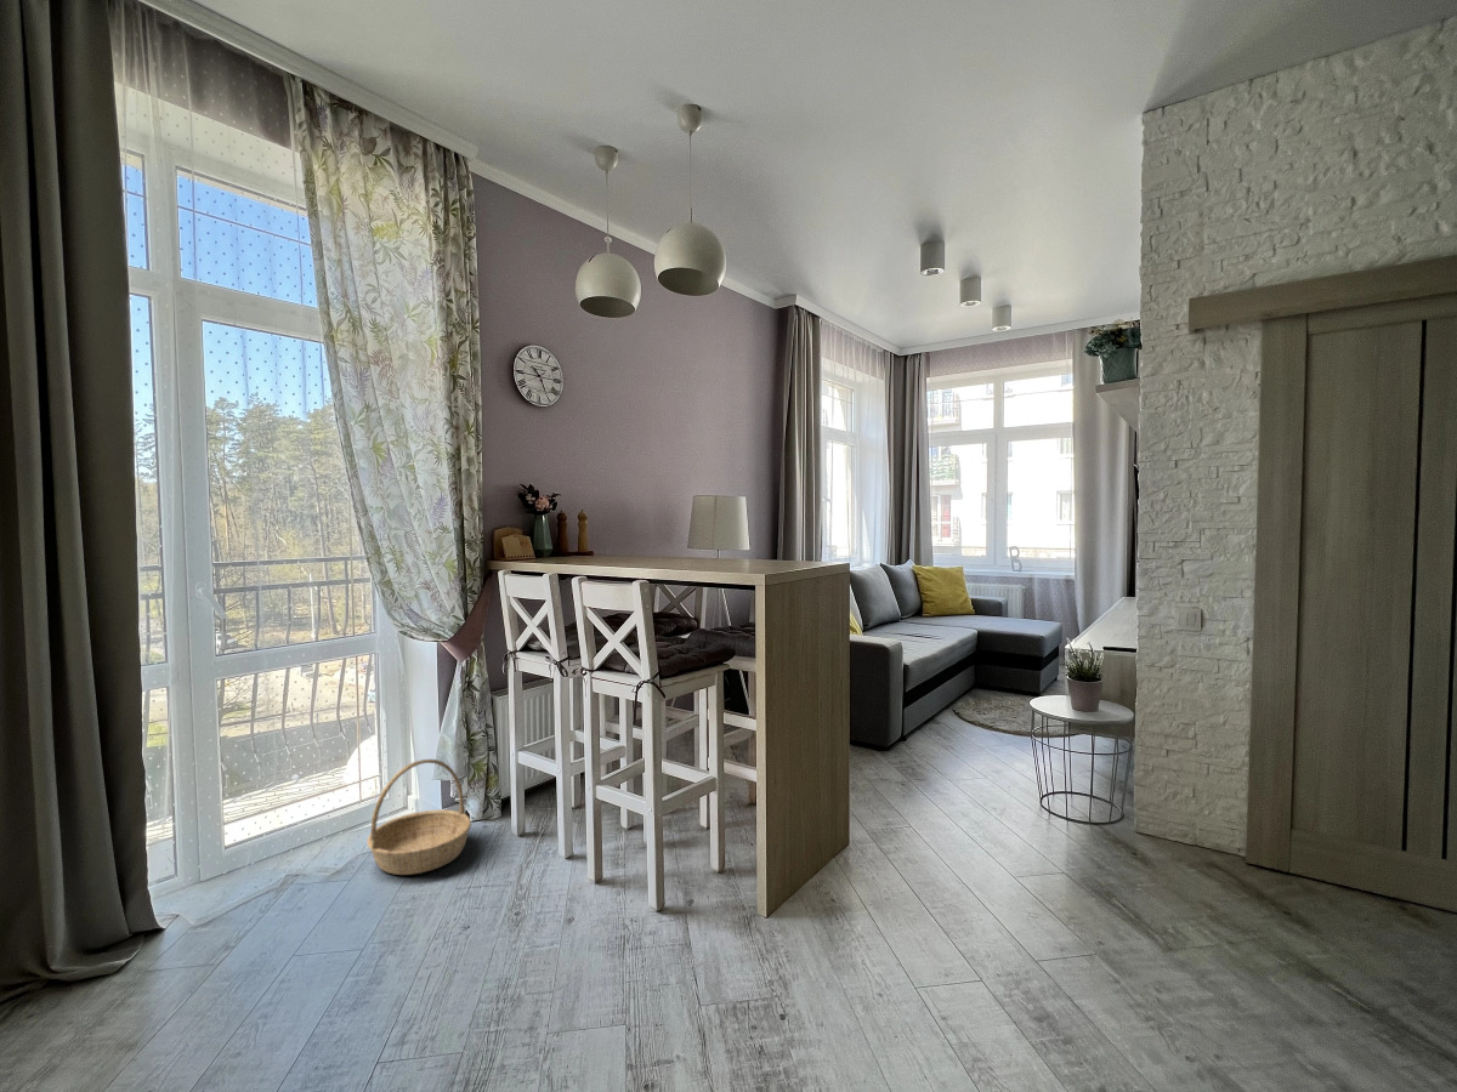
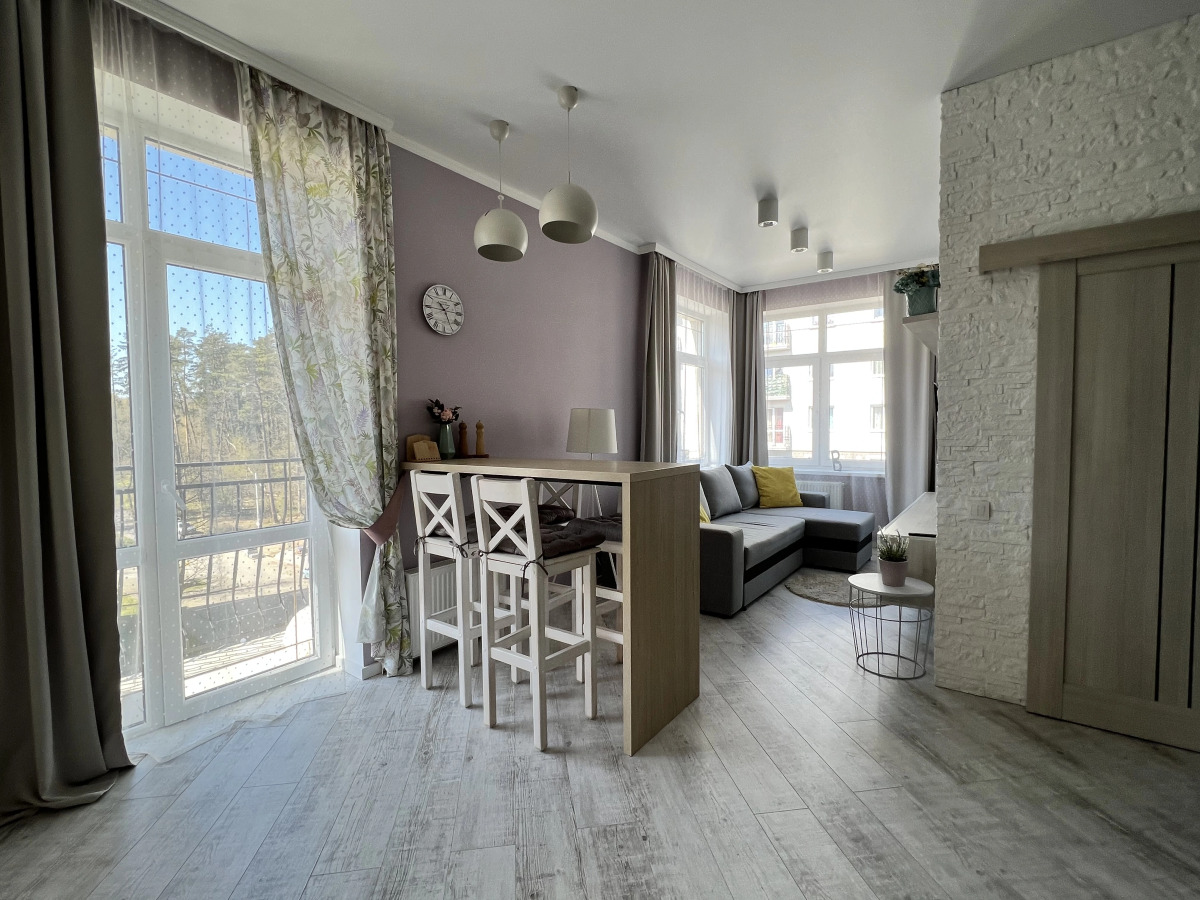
- basket (419, 812)
